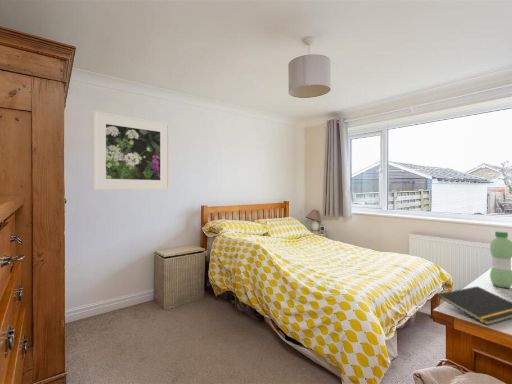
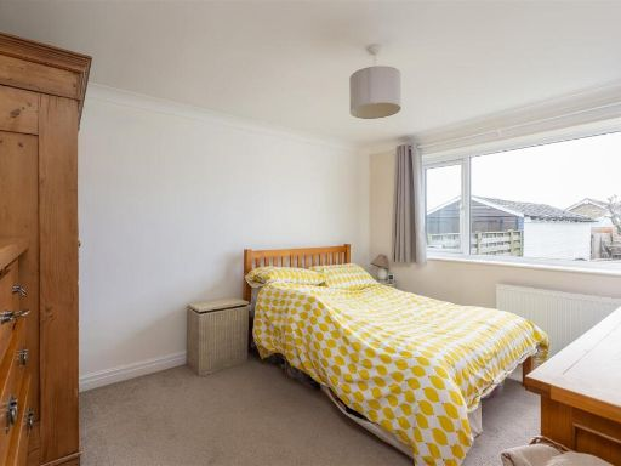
- water bottle (501, 259)
- notepad (481, 303)
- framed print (134, 153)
